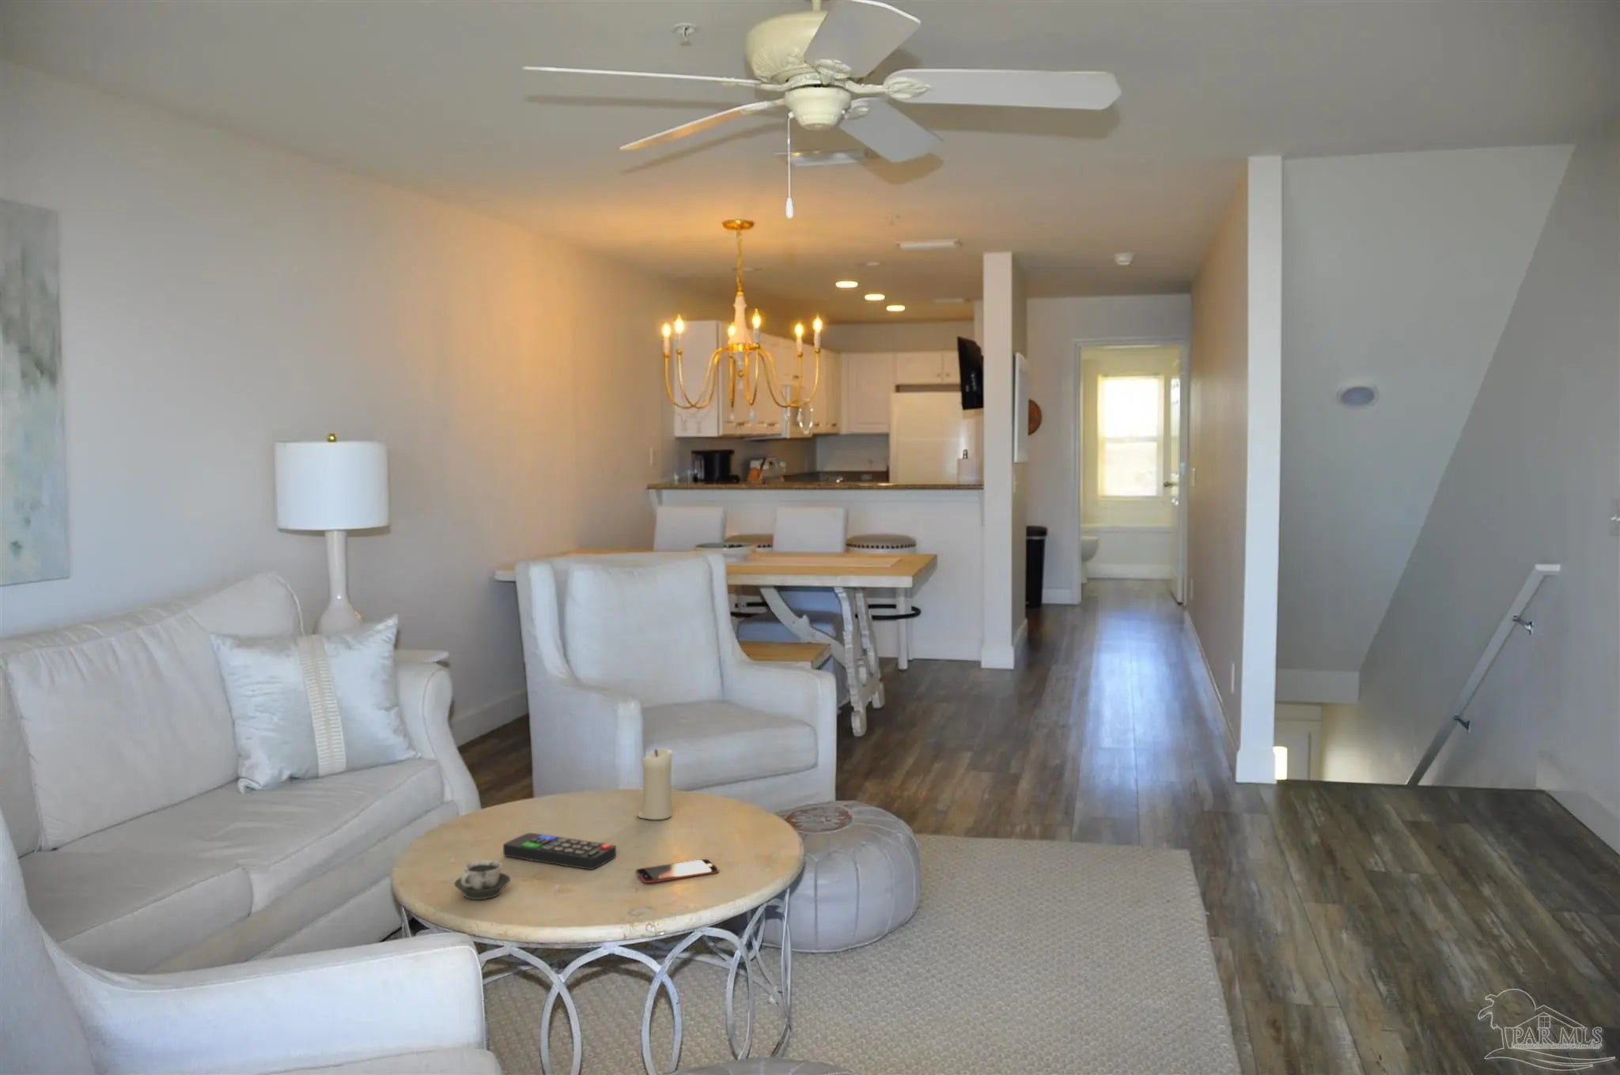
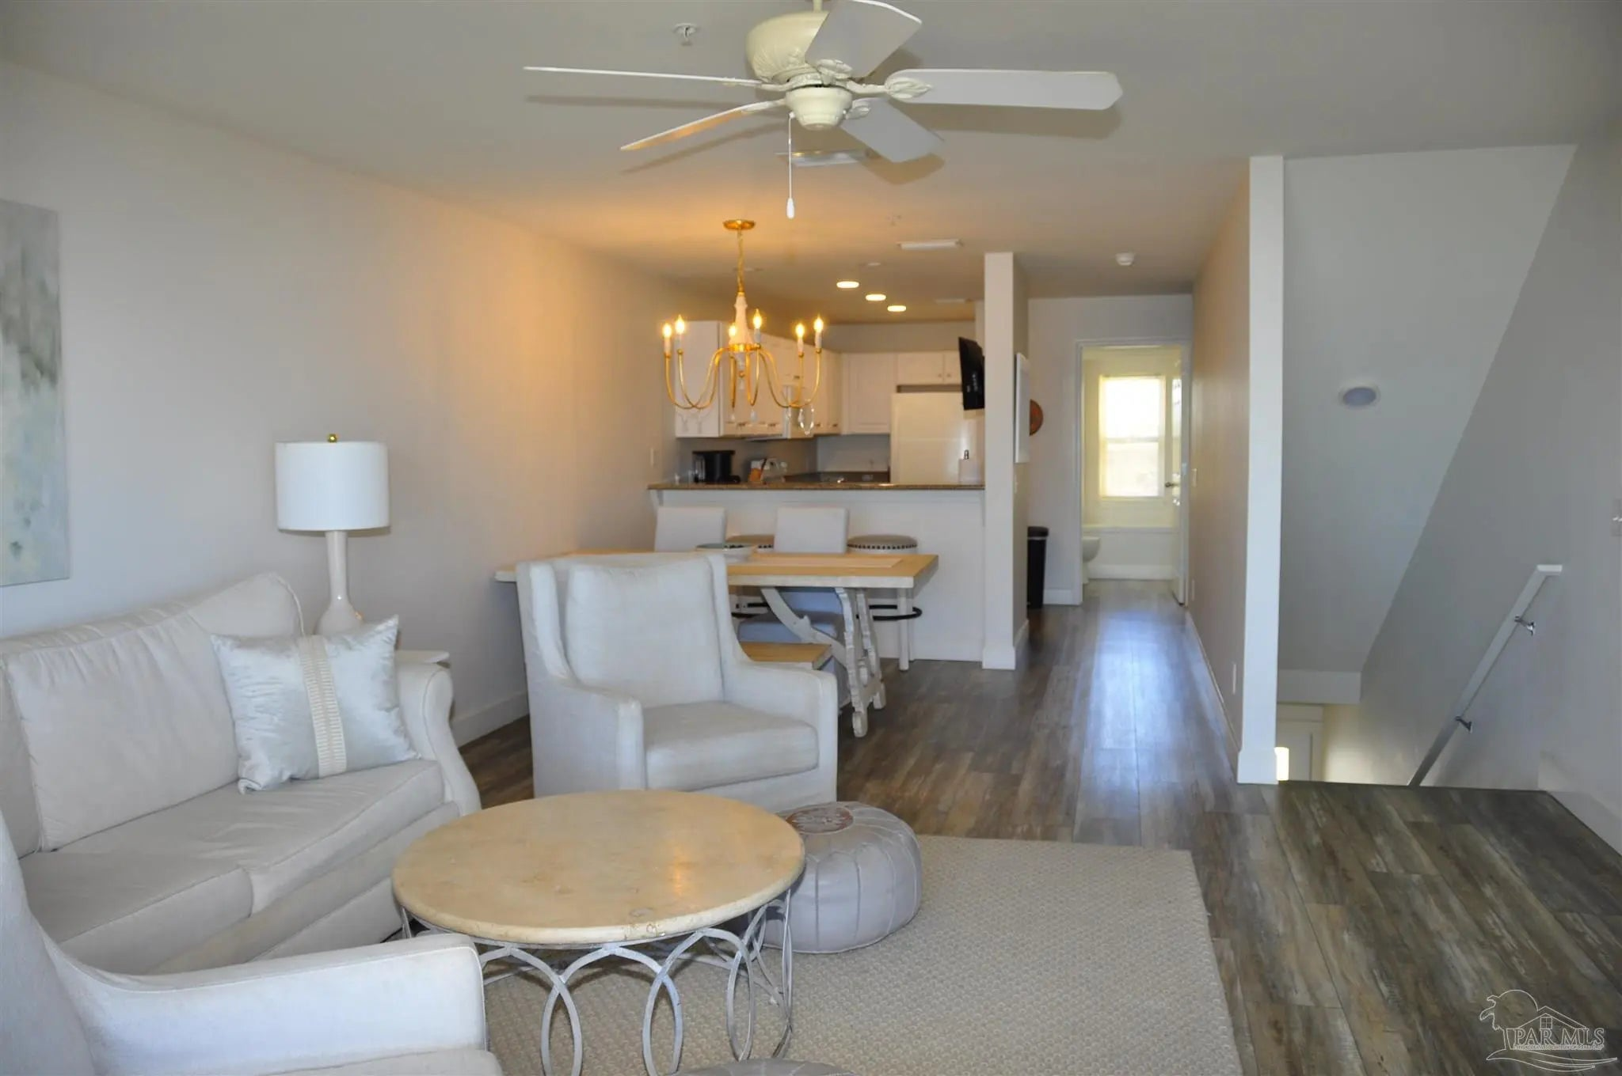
- candle (655, 782)
- smartphone (677, 870)
- cup (482, 879)
- remote control (559, 849)
